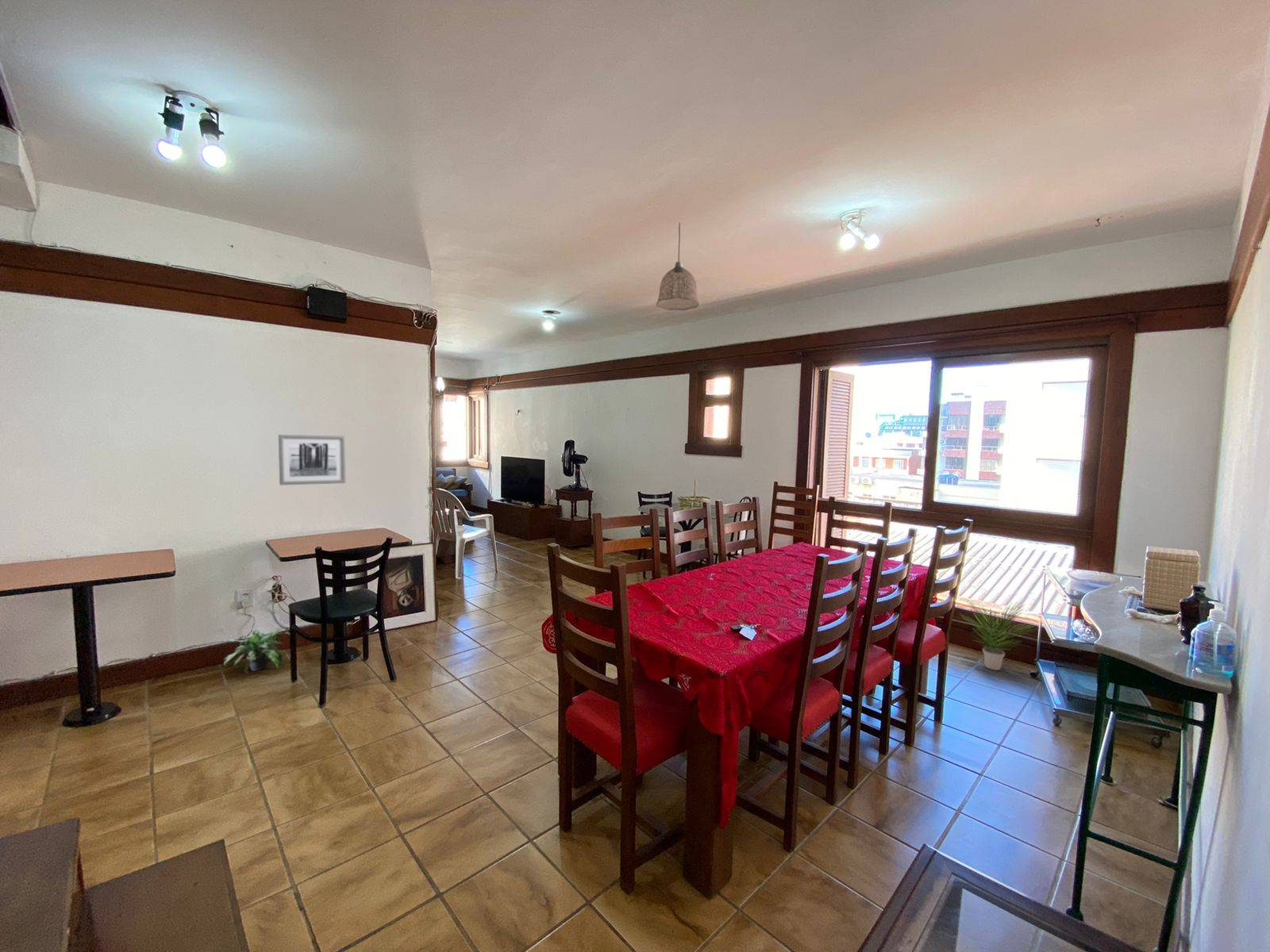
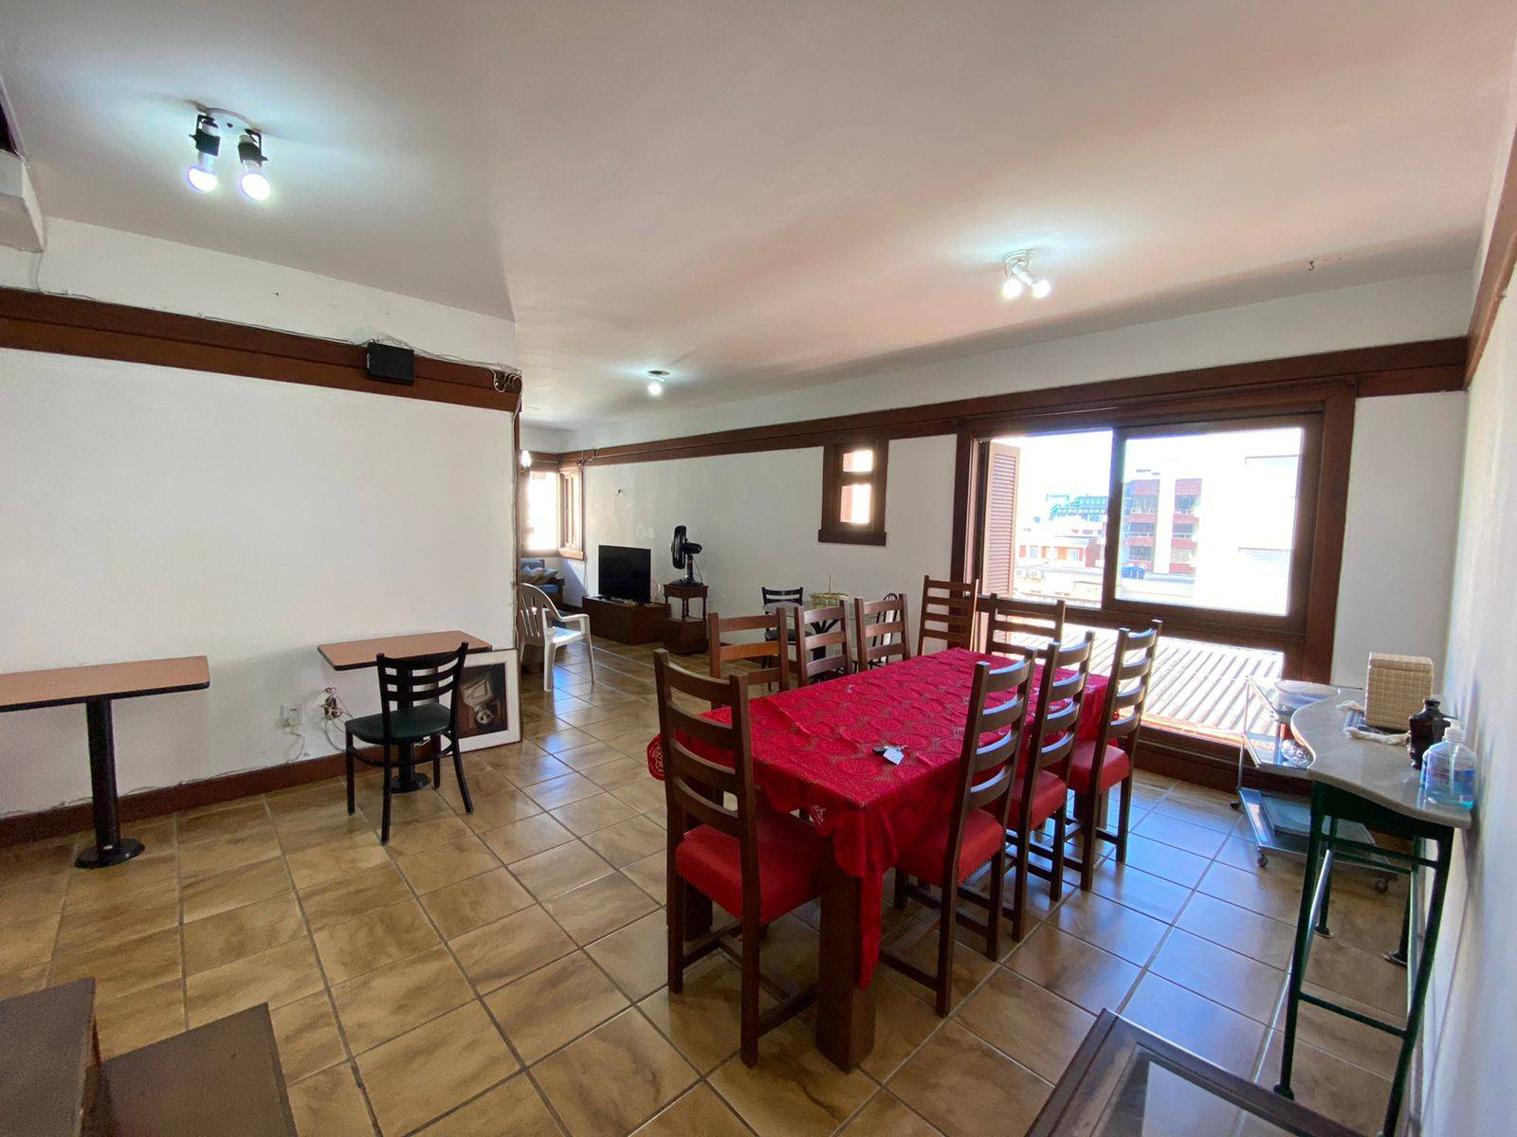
- potted plant (257, 649)
- potted plant (994, 634)
- pendant lamp (678, 264)
- wall art (313, 459)
